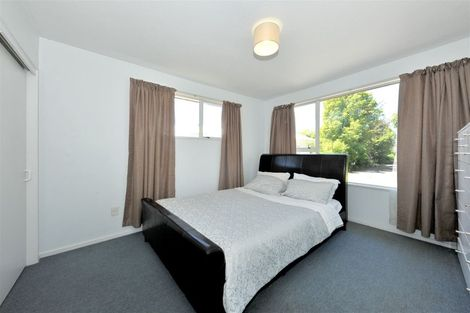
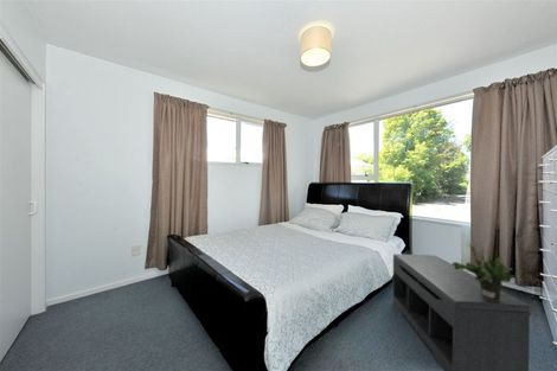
+ bench (442, 303)
+ potted plant (479, 270)
